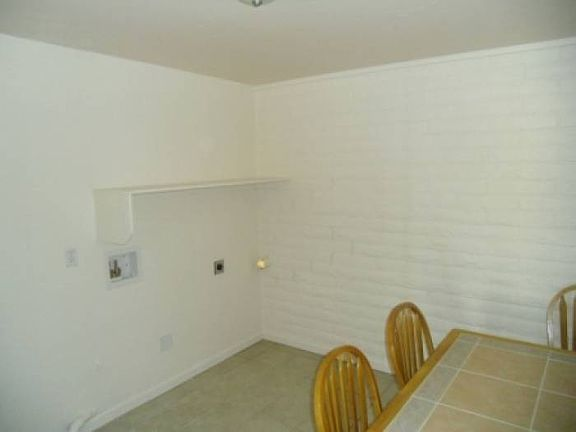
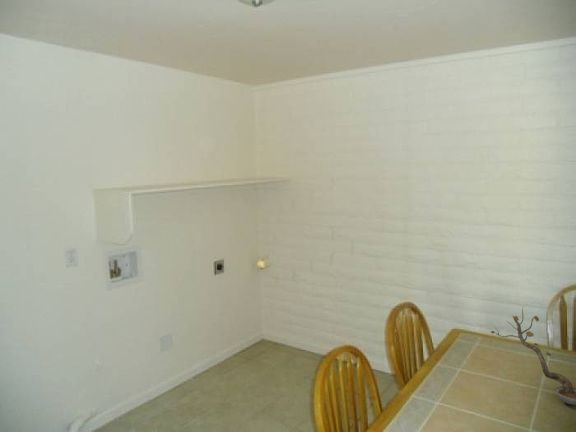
+ plant (538, 348)
